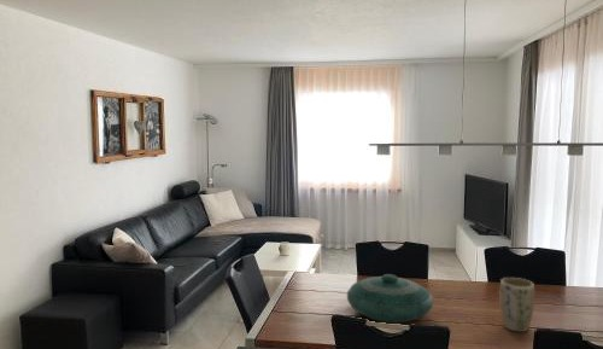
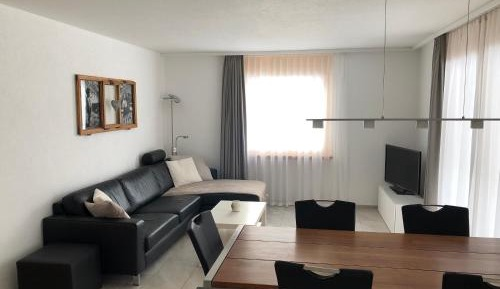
- decorative bowl (388, 293)
- plant pot (516, 304)
